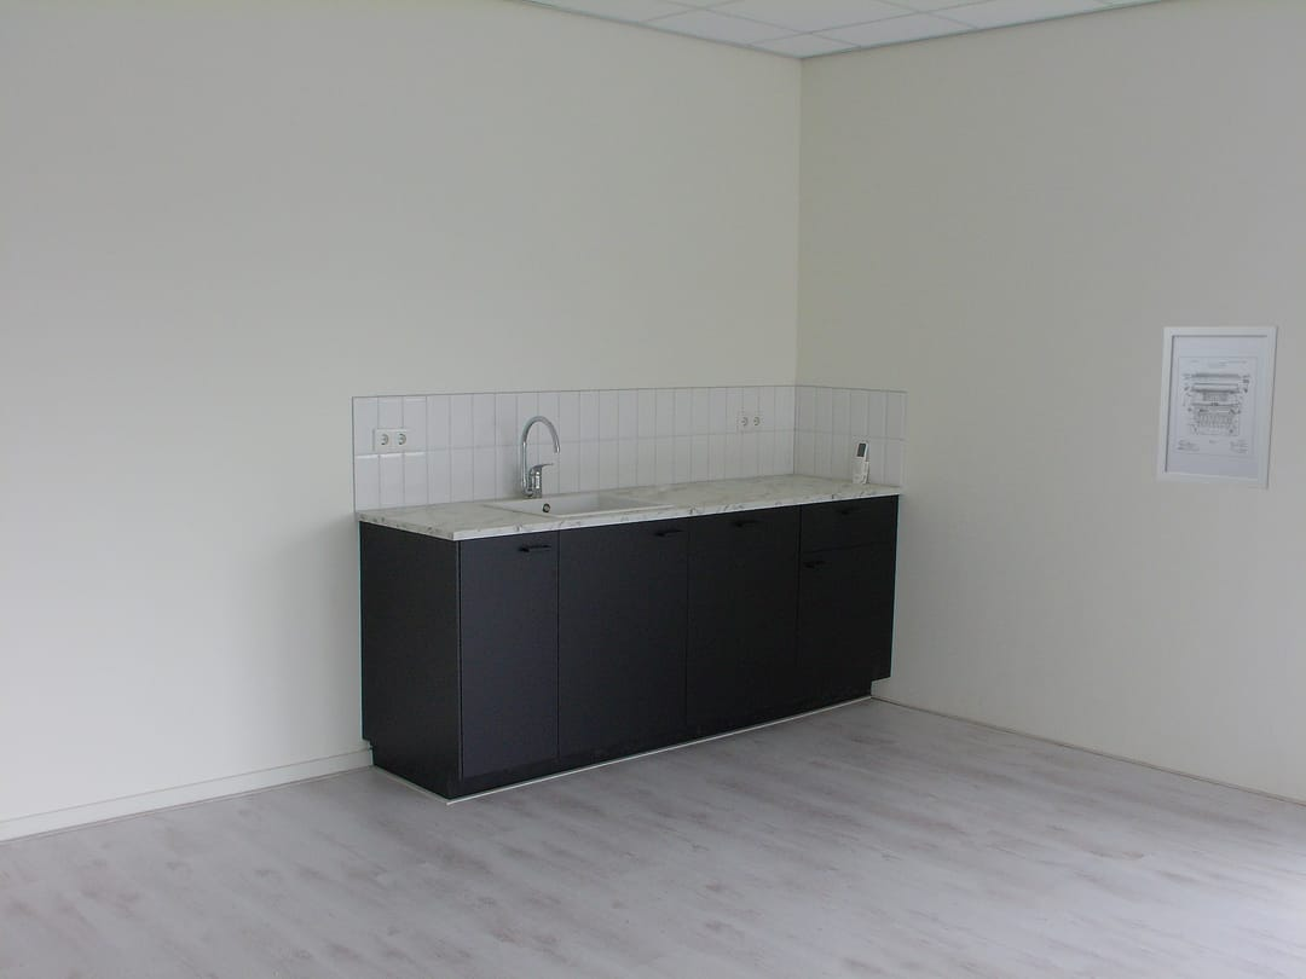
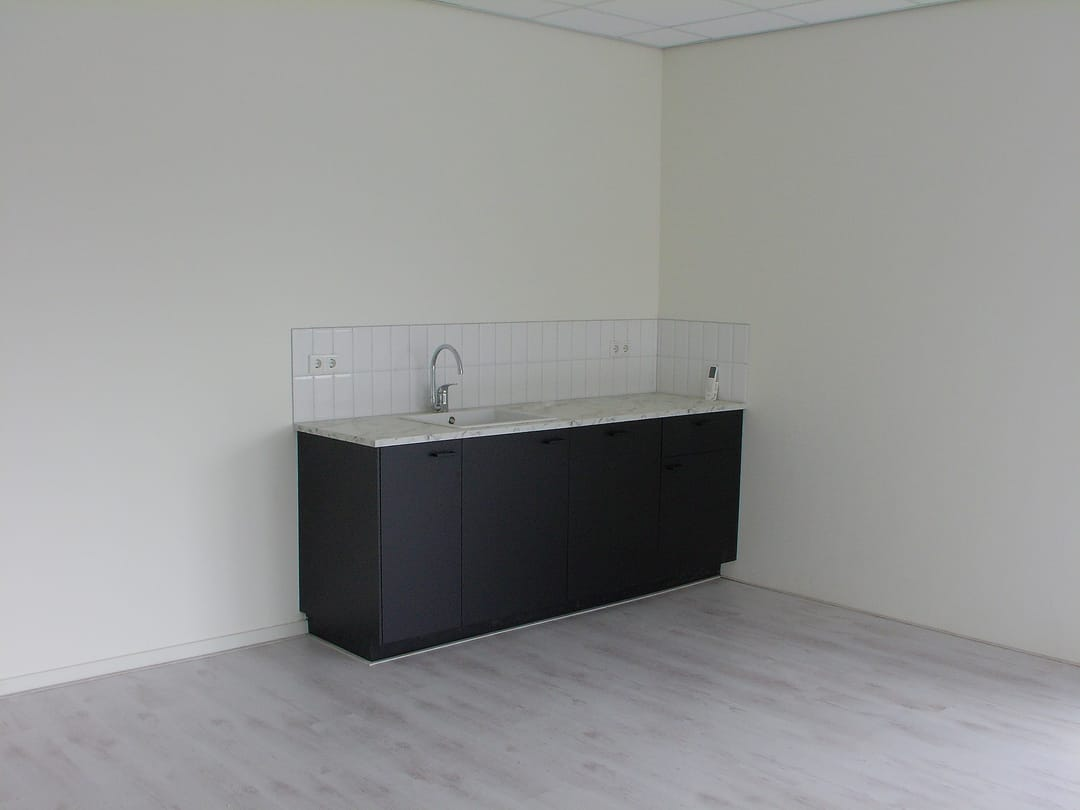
- wall art (1214, 406)
